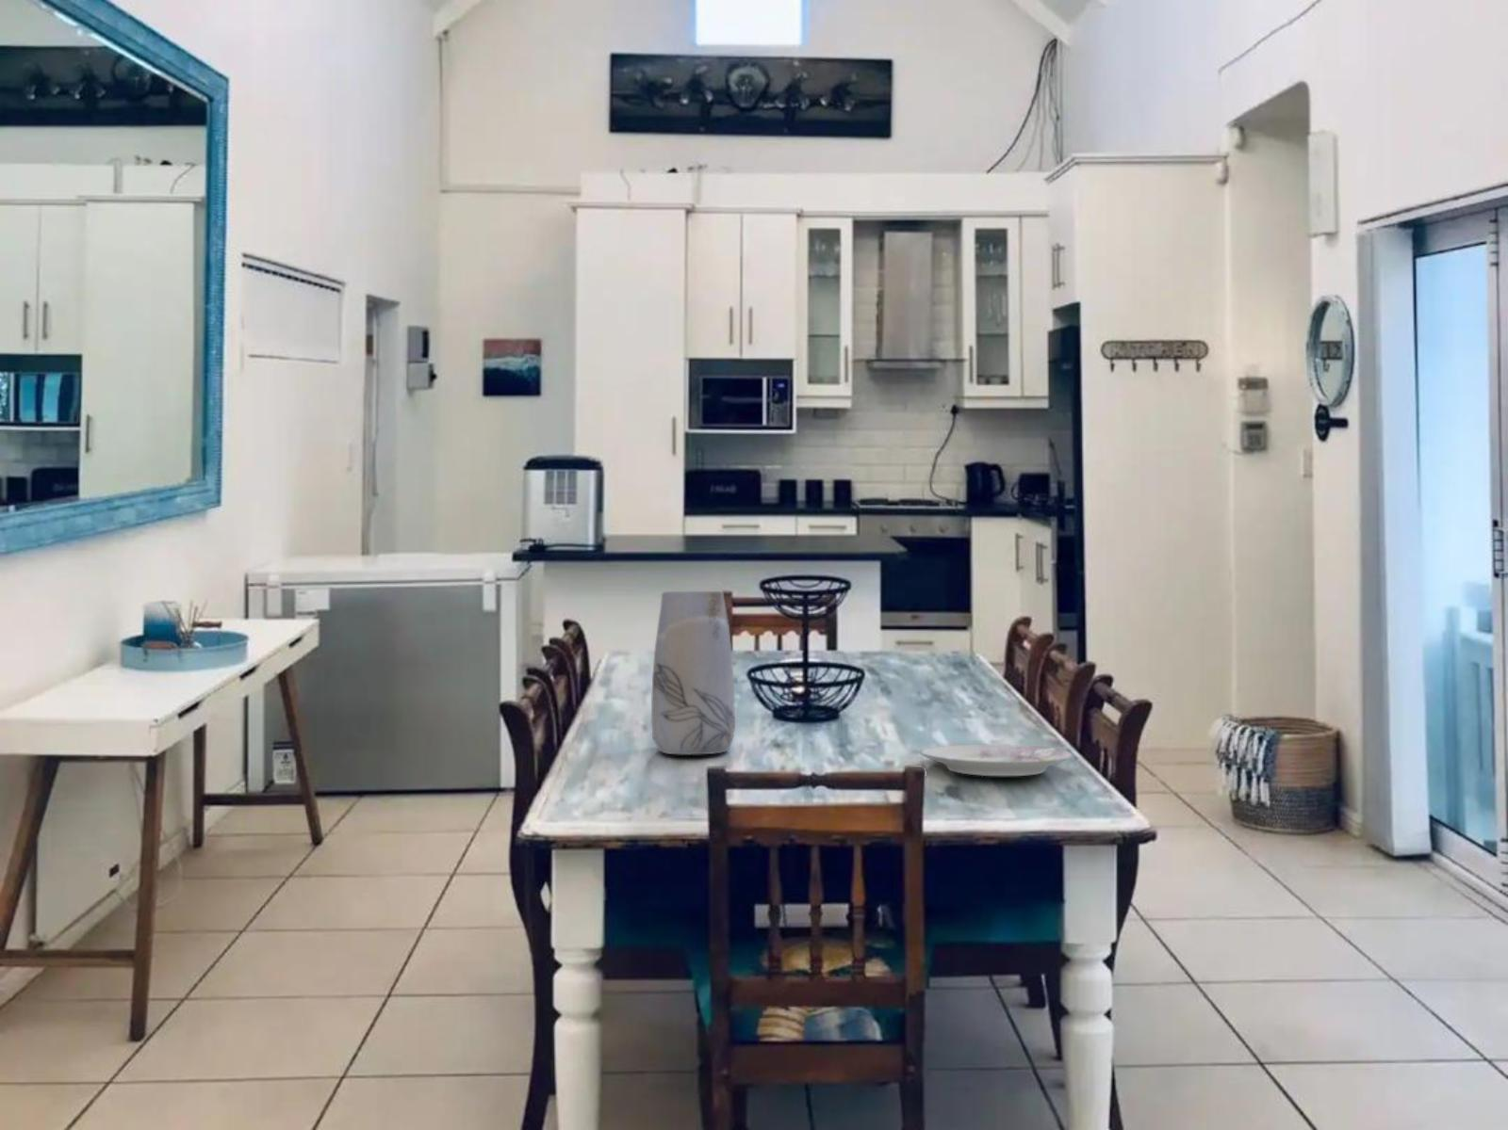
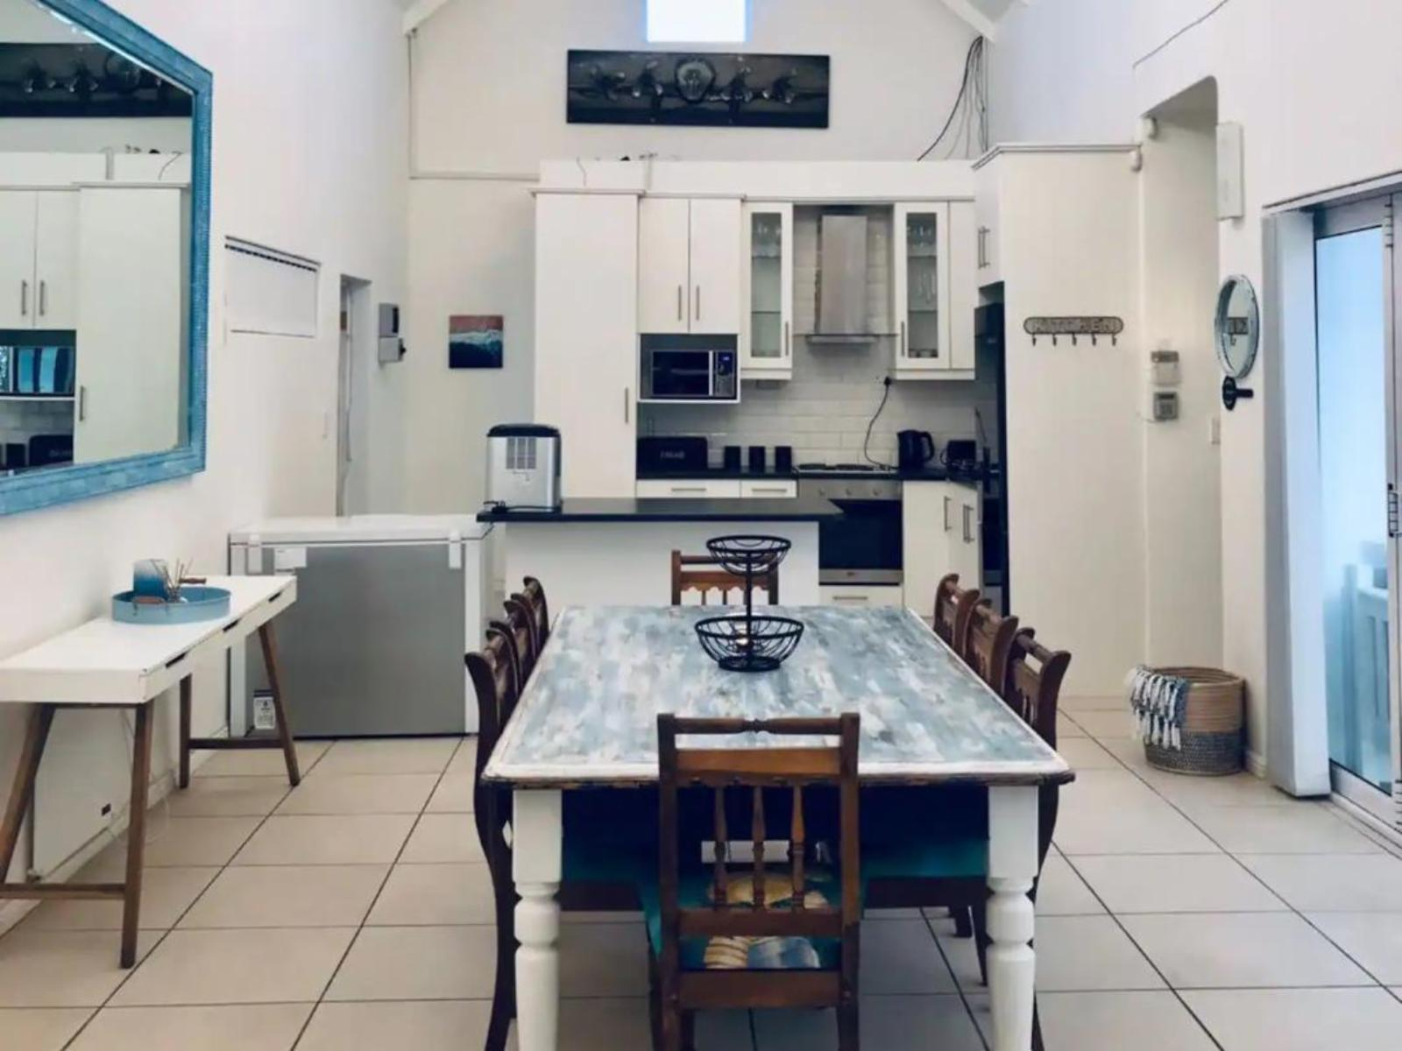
- plate (995, 761)
- vase (692, 672)
